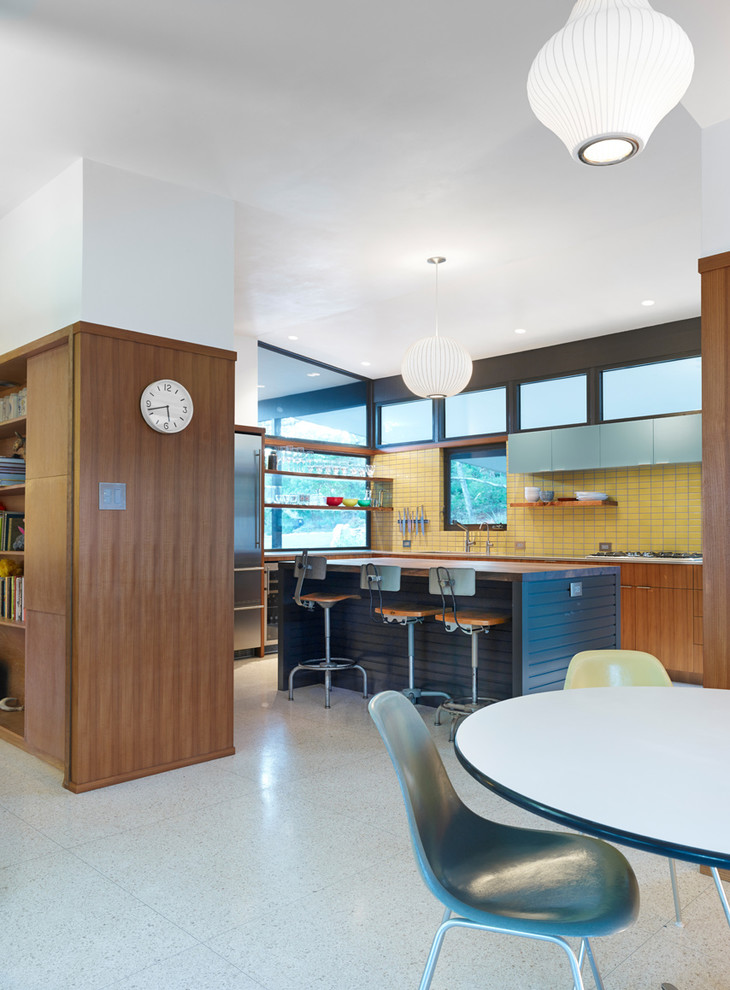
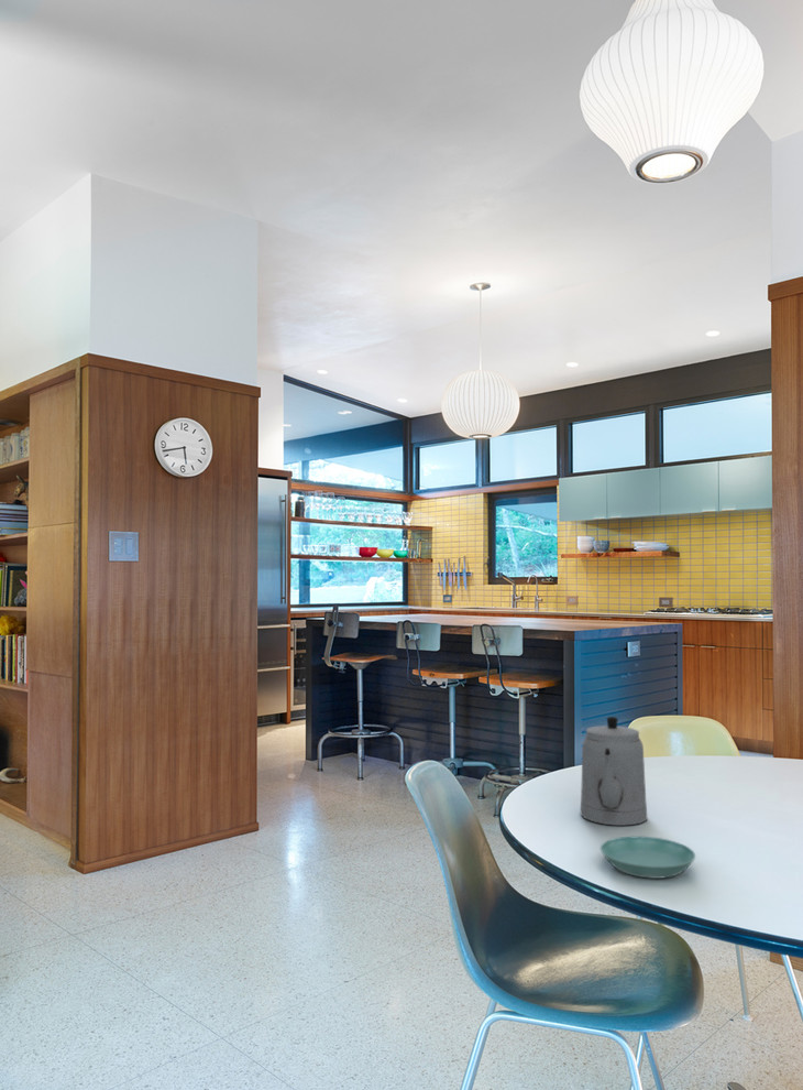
+ saucer (647, 858)
+ teapot (612, 766)
